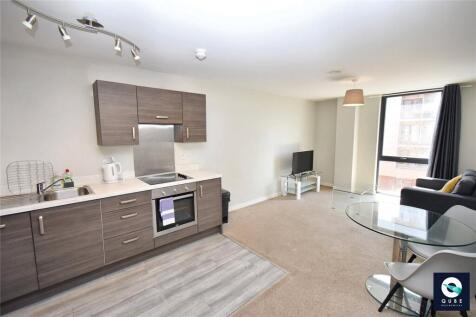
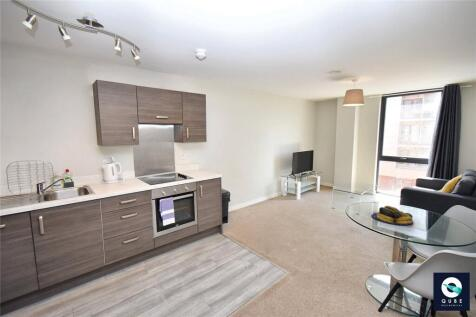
+ fruit bowl (391, 213)
